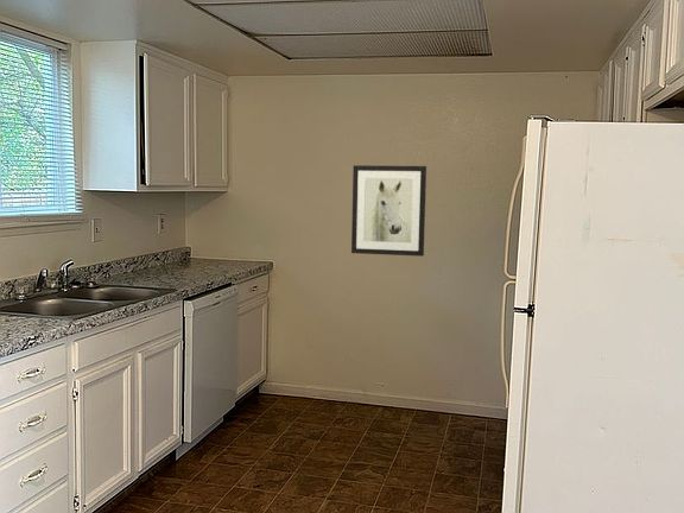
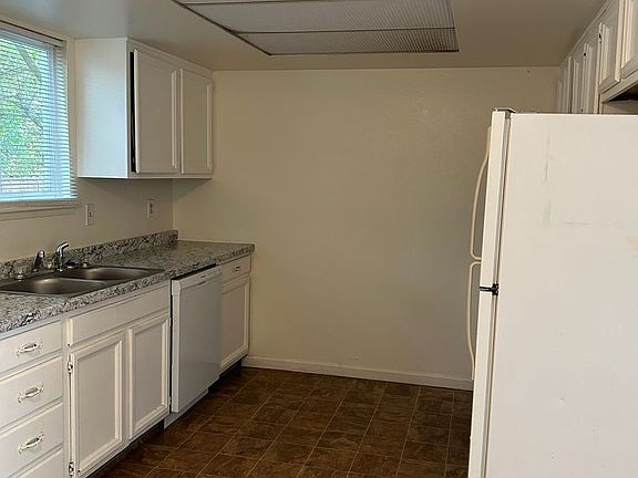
- wall art (388, 210)
